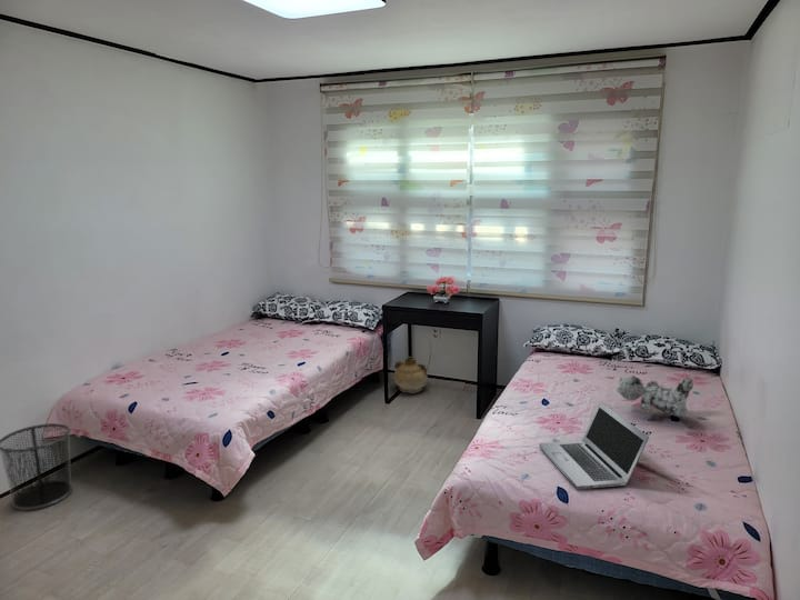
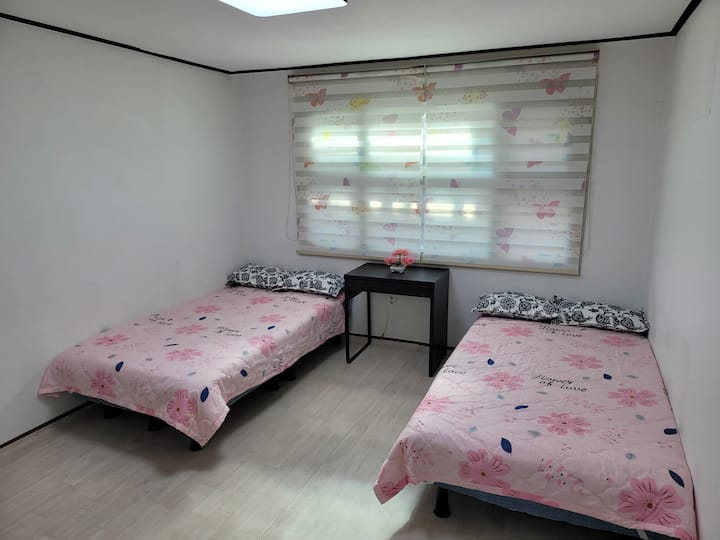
- ceramic jug (410, 373)
- teddy bear (652, 394)
- waste bin (38, 466)
- laptop (589, 442)
